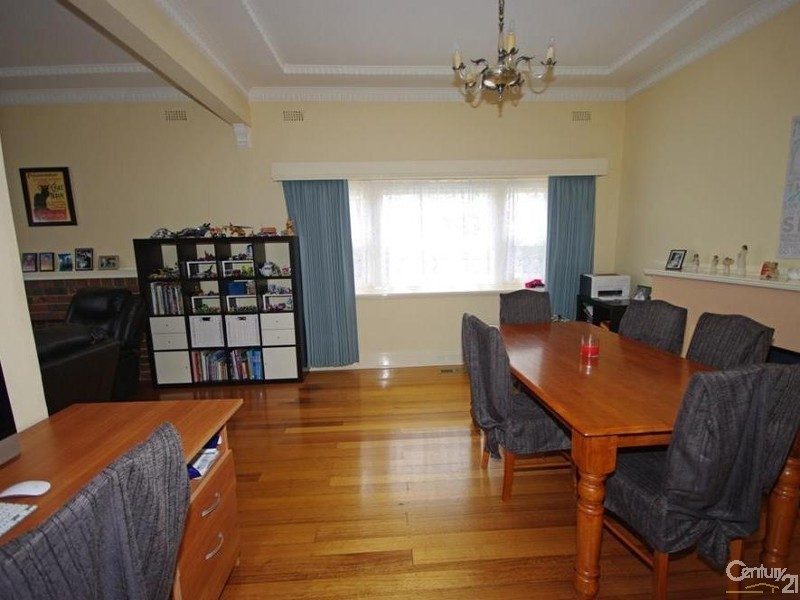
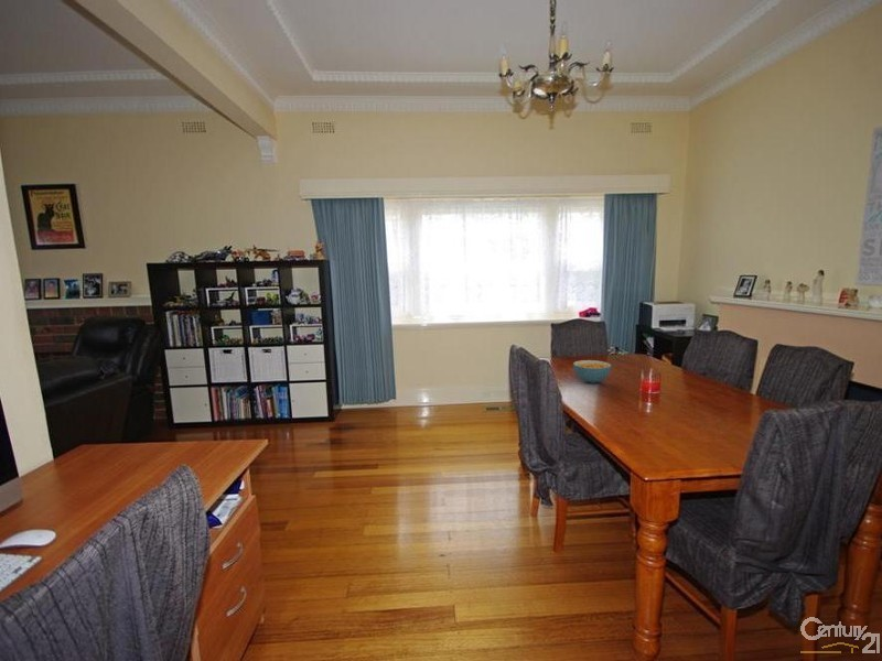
+ cereal bowl (591, 372)
